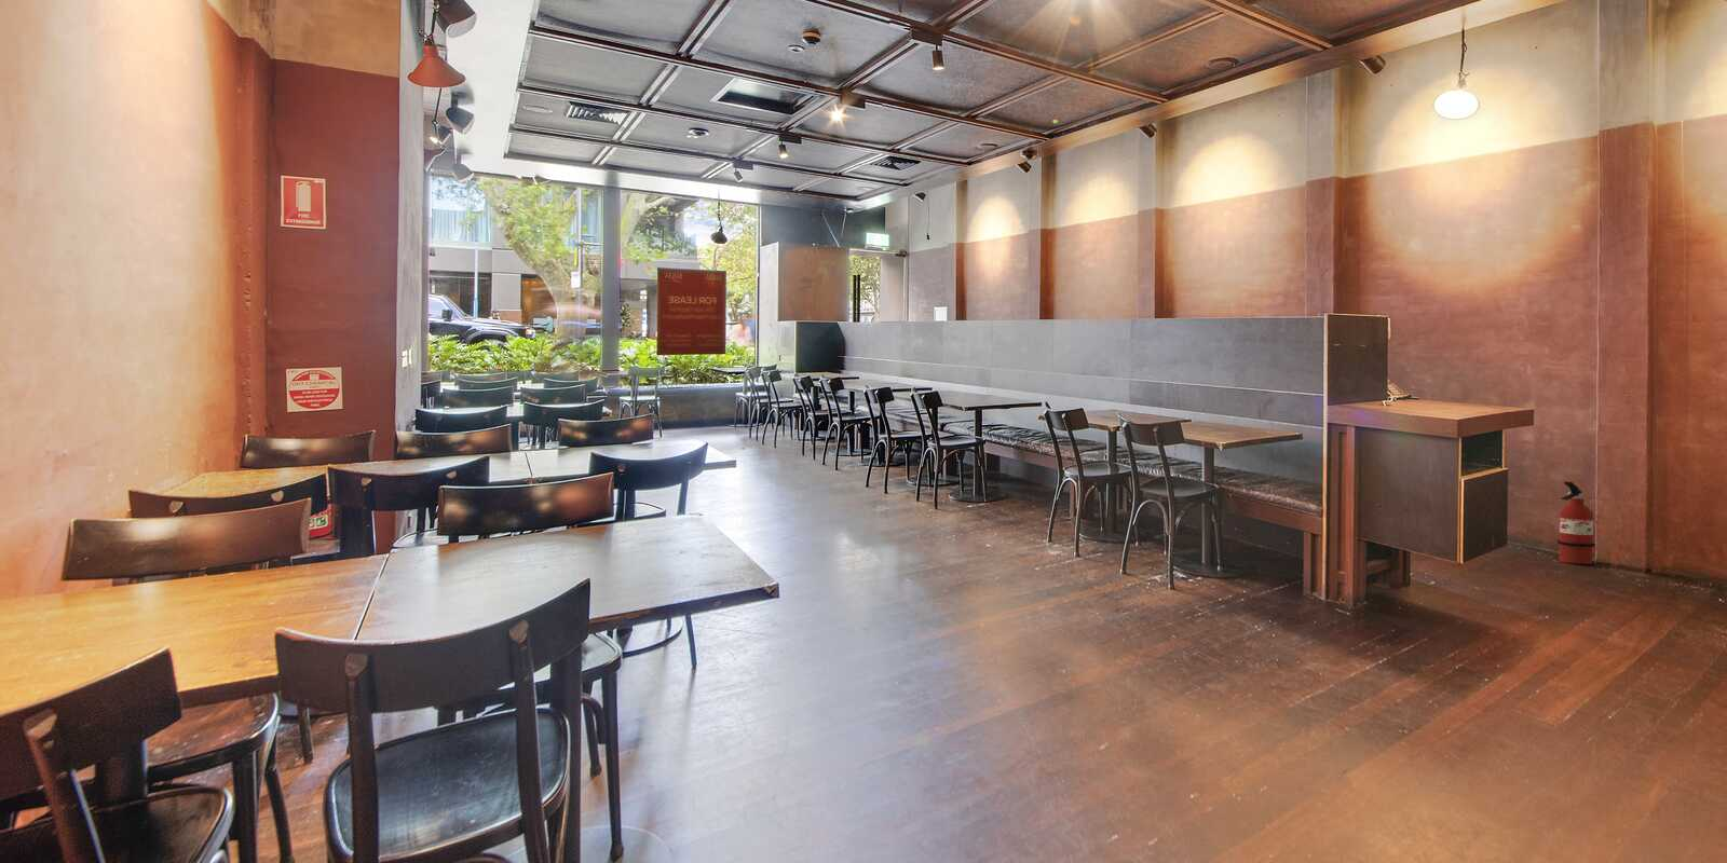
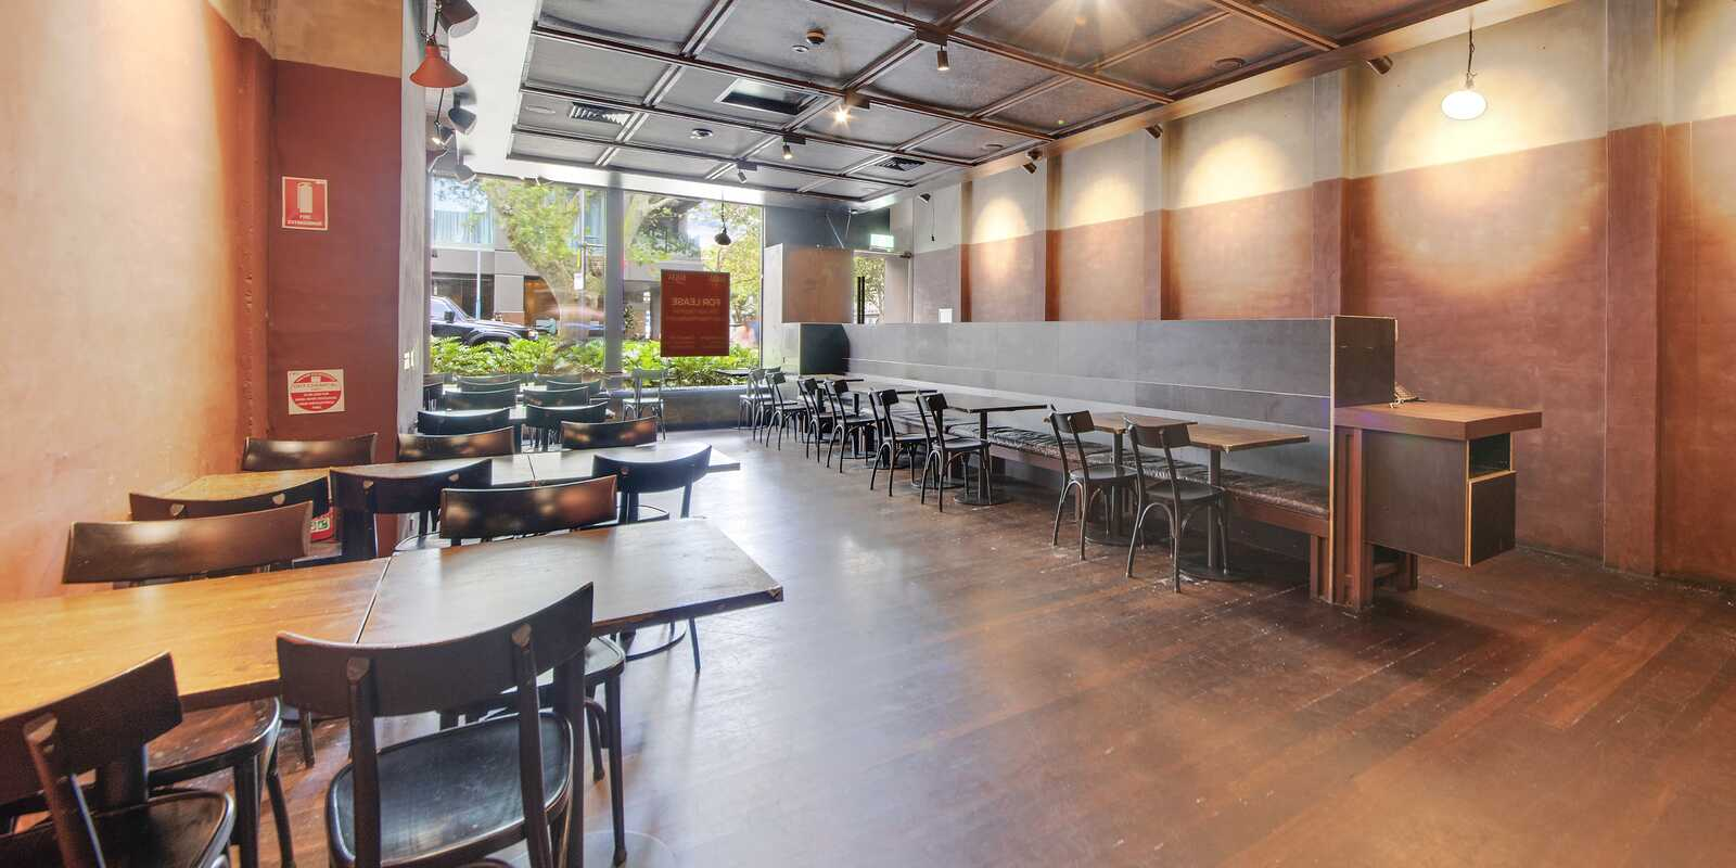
- fire extinguisher (1573, 521)
